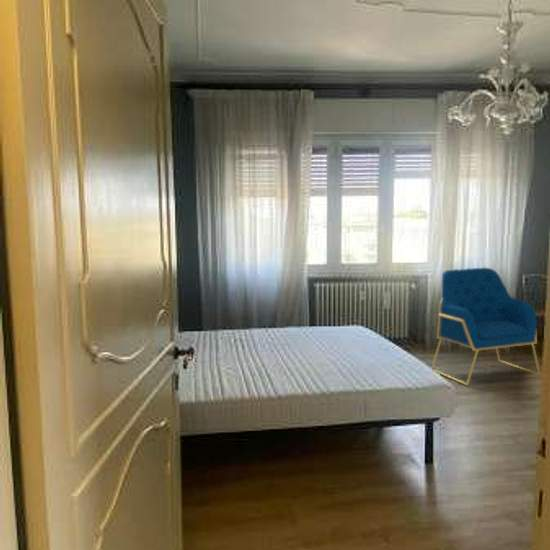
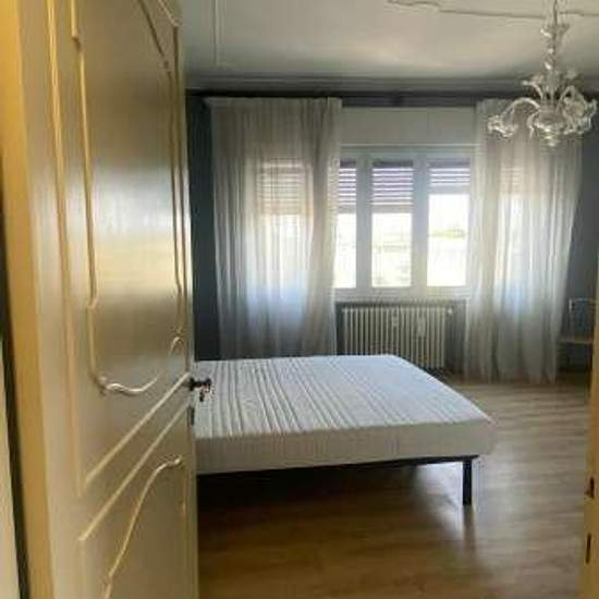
- armchair (486, 322)
